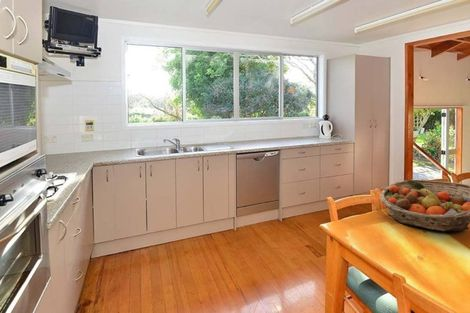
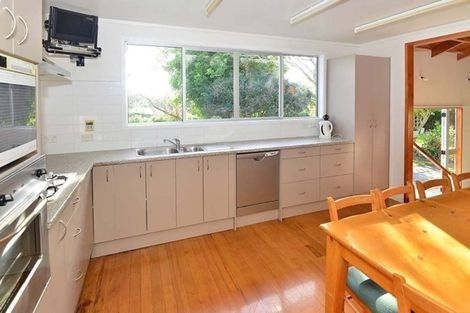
- fruit basket (429, 203)
